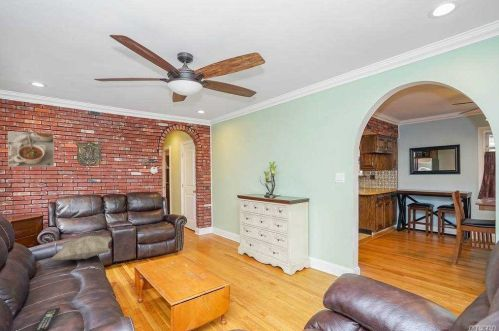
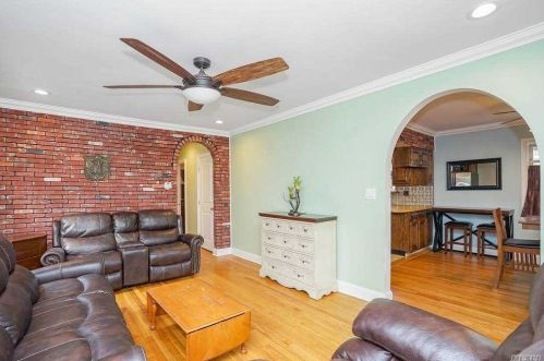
- remote control (48, 319)
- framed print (32, 149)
- decorative pillow (85, 247)
